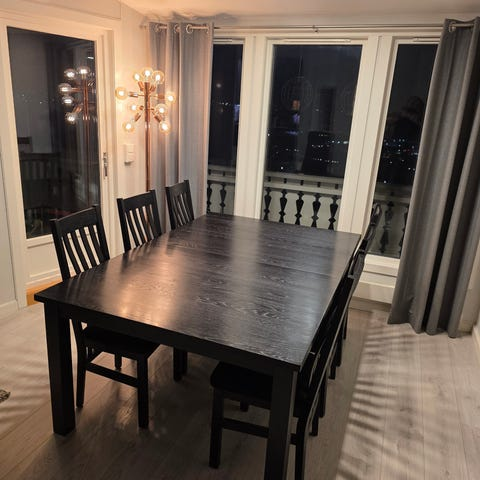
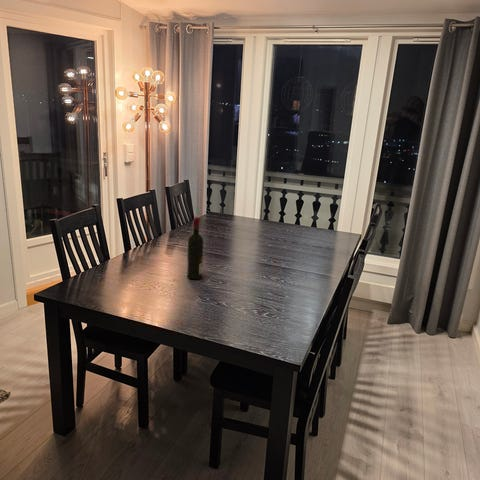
+ alcohol (195, 247)
